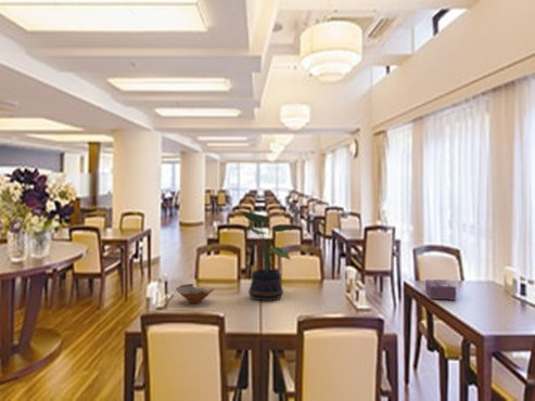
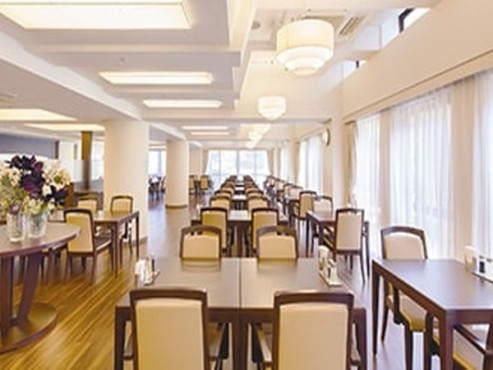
- bowl (193, 295)
- tissue box (440, 288)
- potted plant (264, 253)
